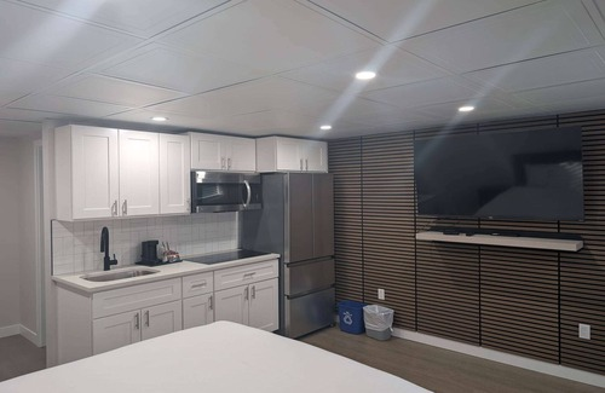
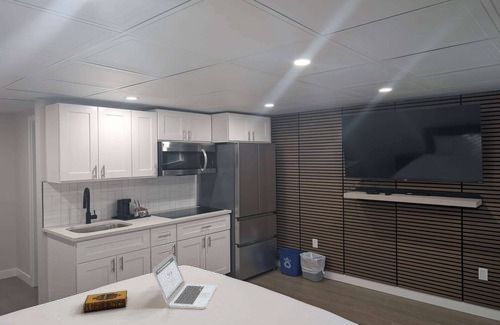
+ laptop (184, 281)
+ hardback book (106, 300)
